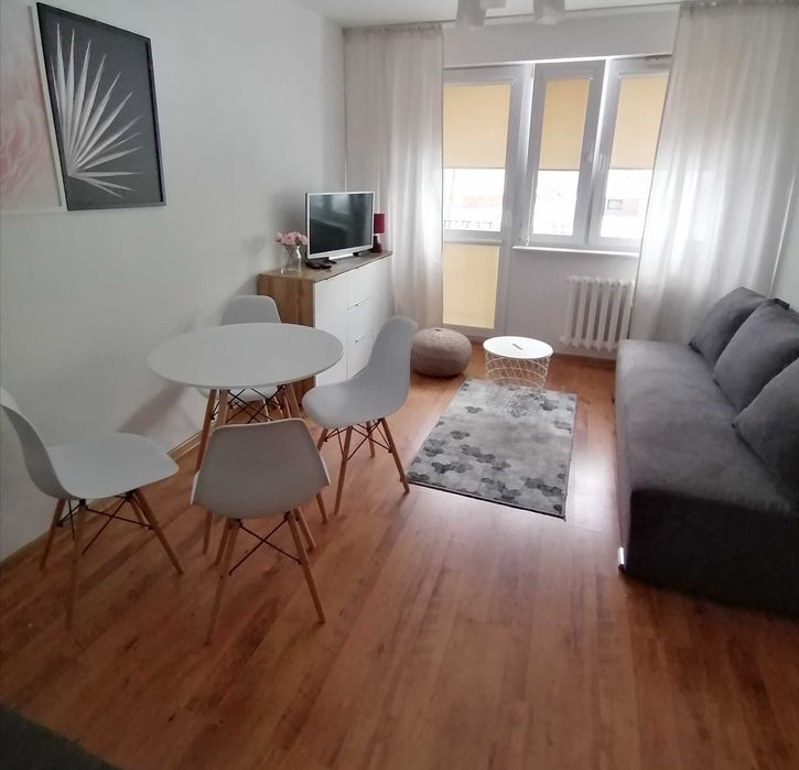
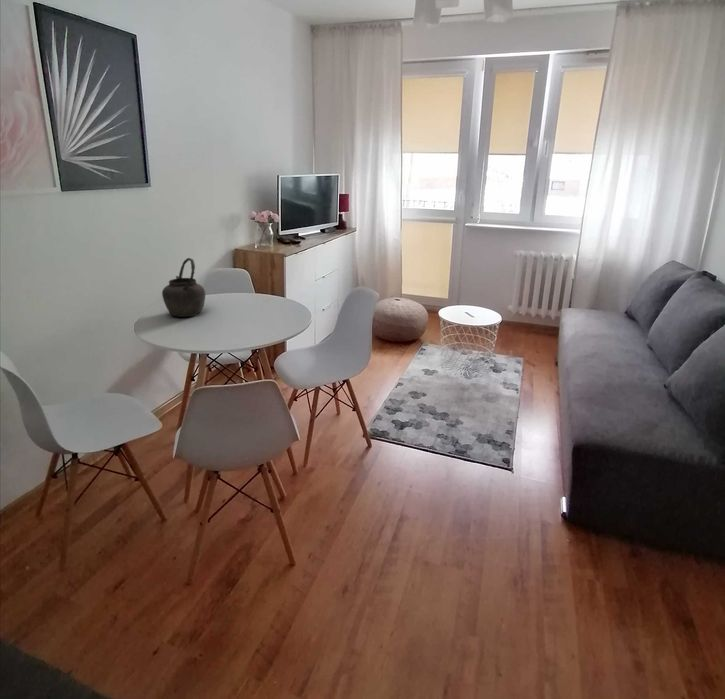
+ kettle (184, 285)
